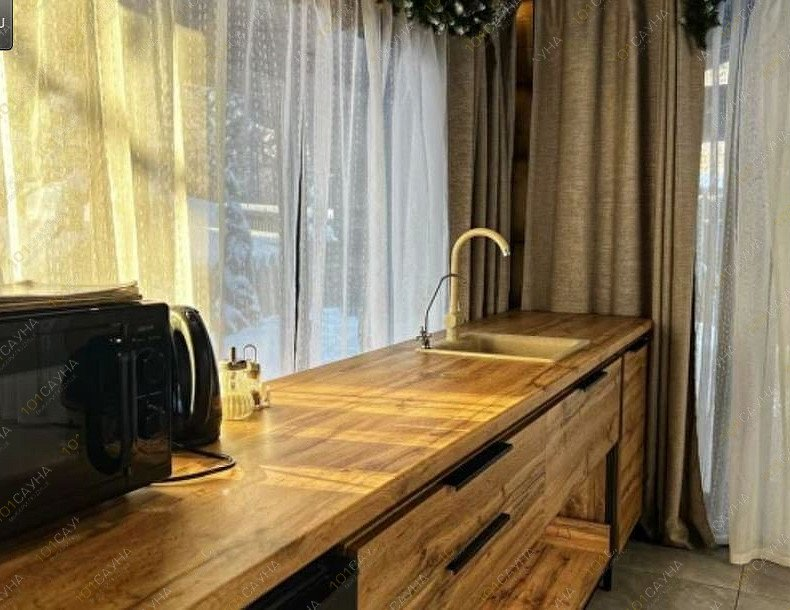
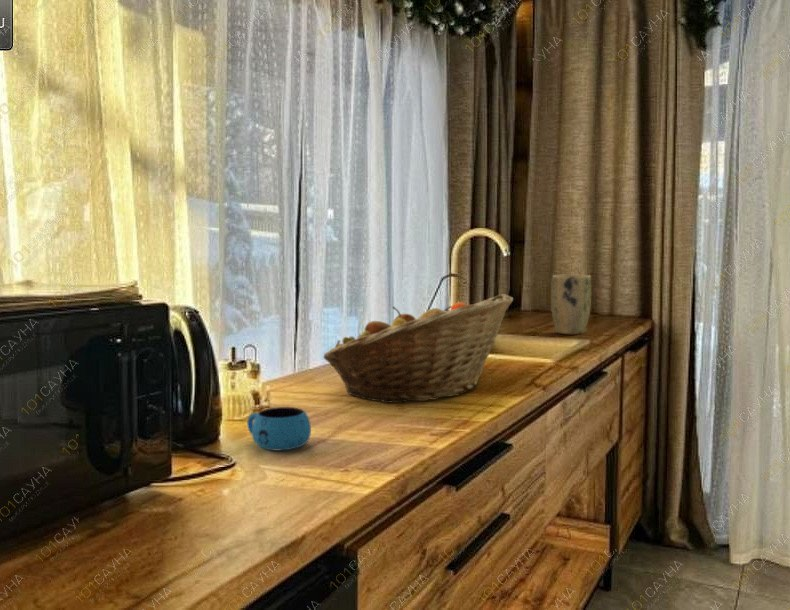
+ fruit basket (422, 341)
+ mug (276, 427)
+ plant pot (570, 304)
